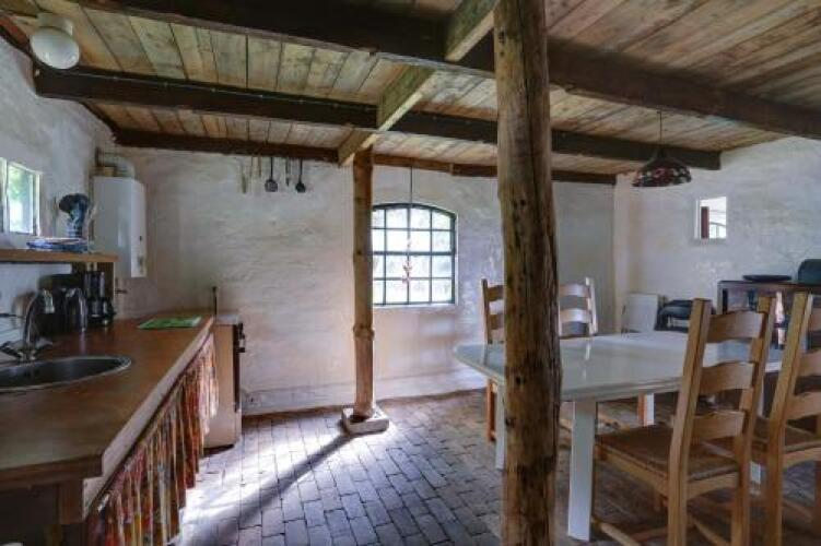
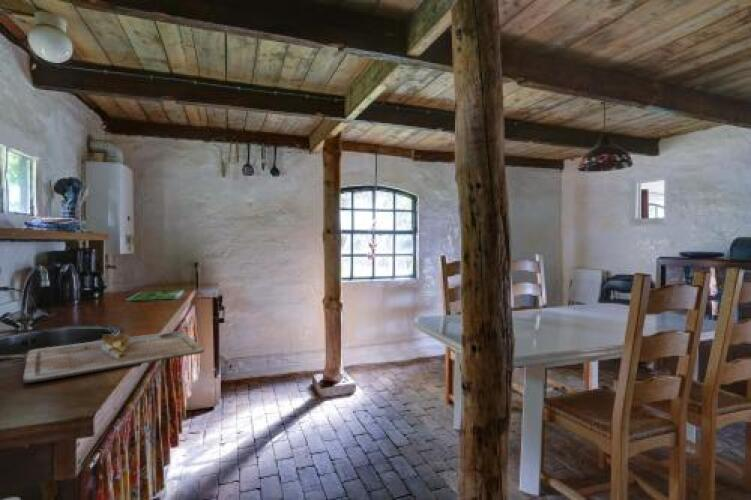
+ cutting board (119, 345)
